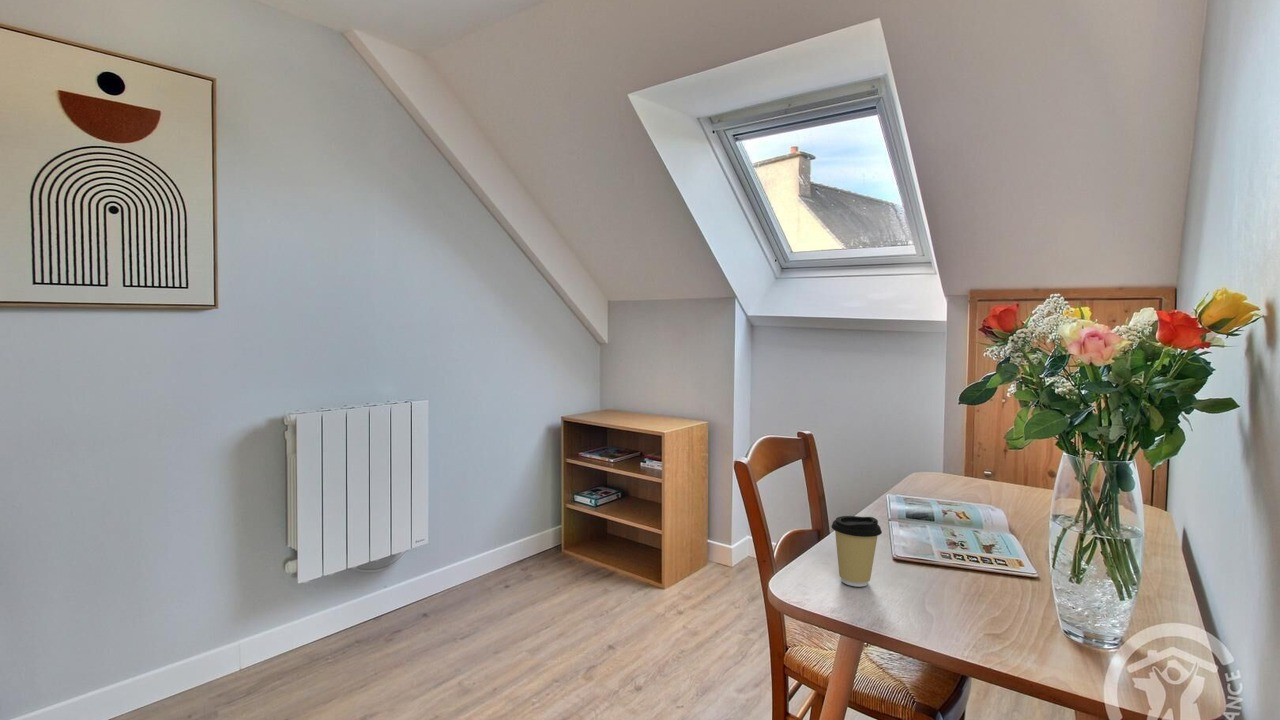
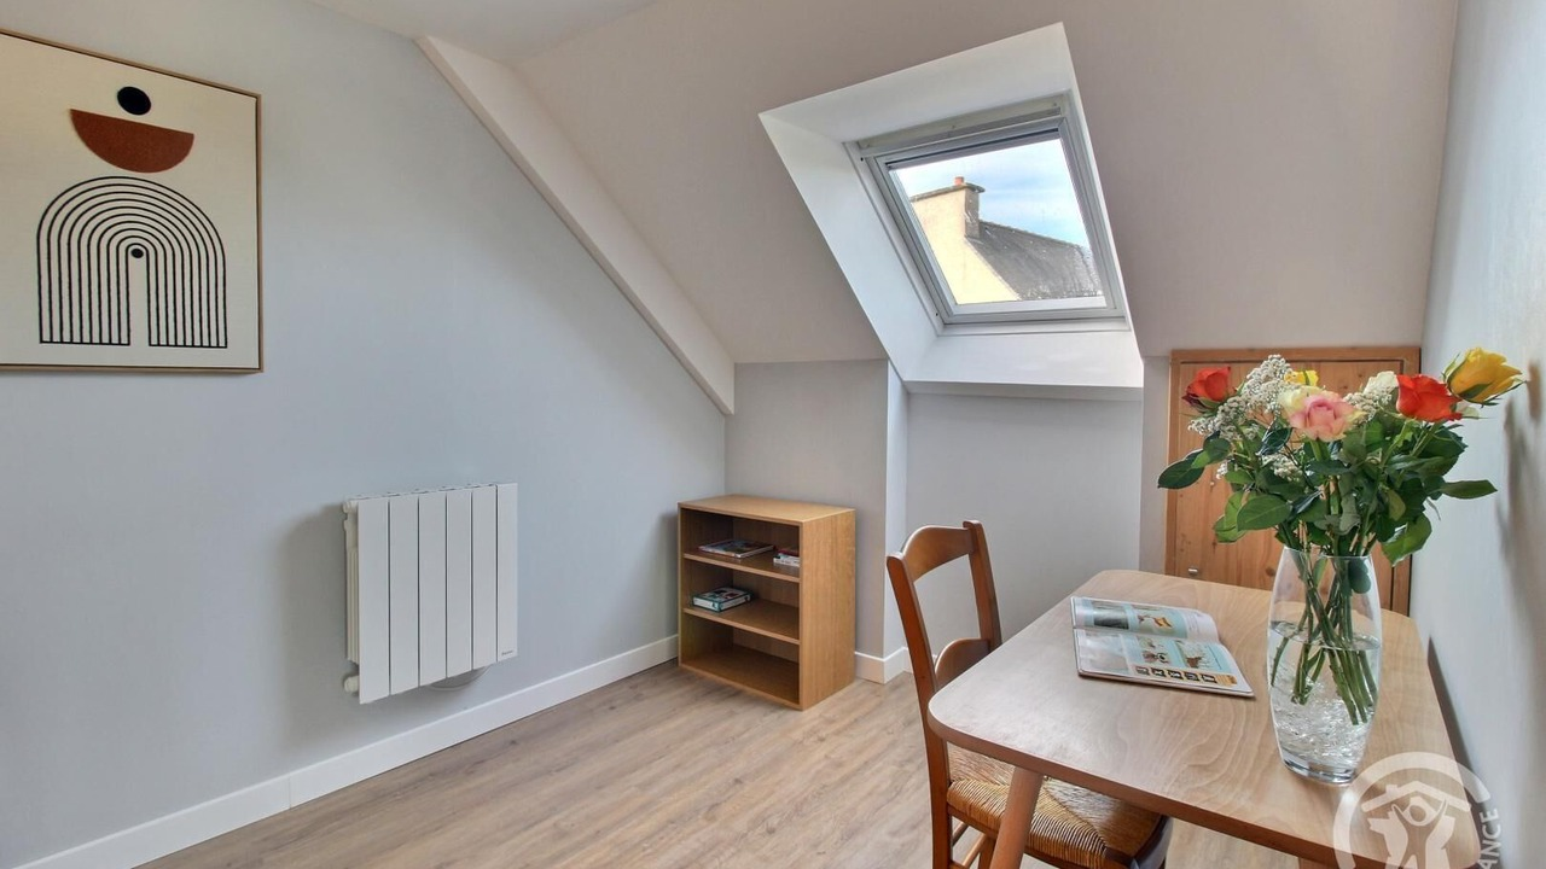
- coffee cup (855, 550)
